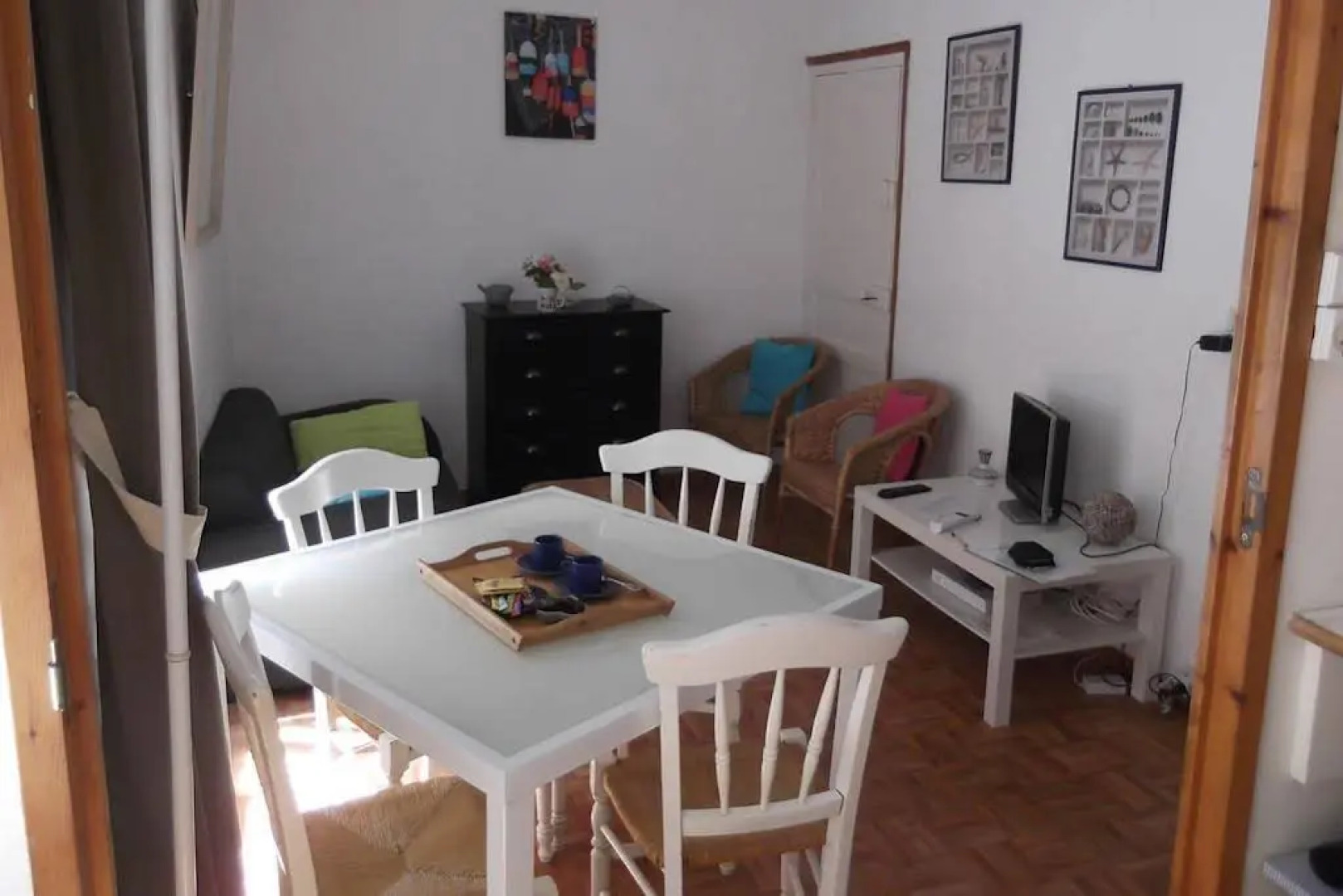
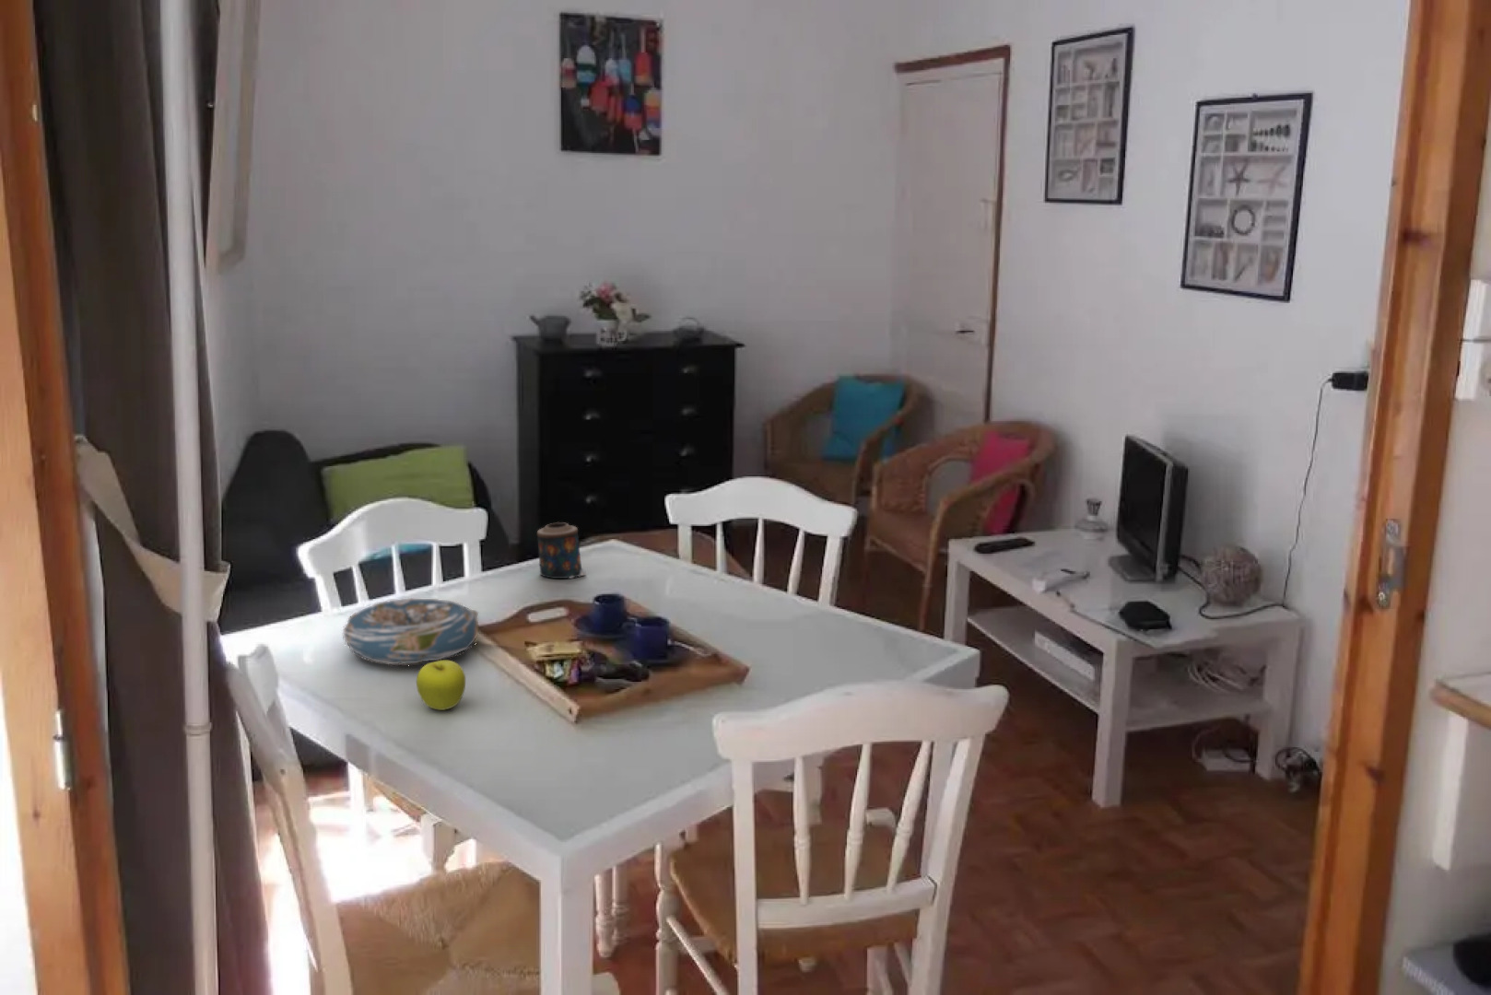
+ fruit (441, 684)
+ candle (563, 547)
+ decorative bowl (412, 630)
